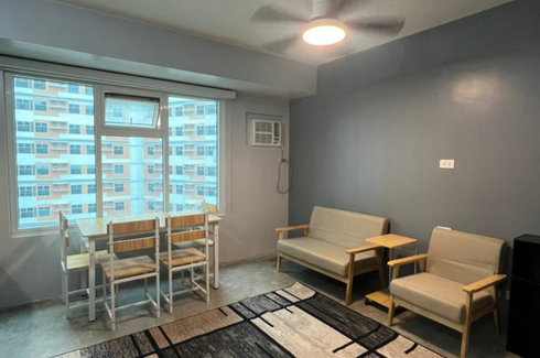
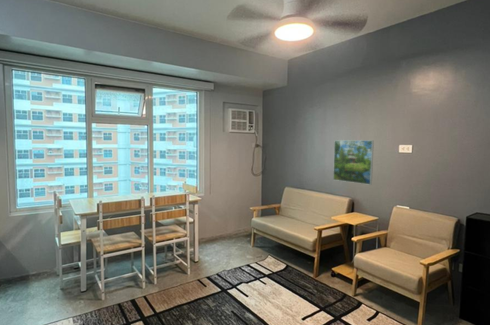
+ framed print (352, 161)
